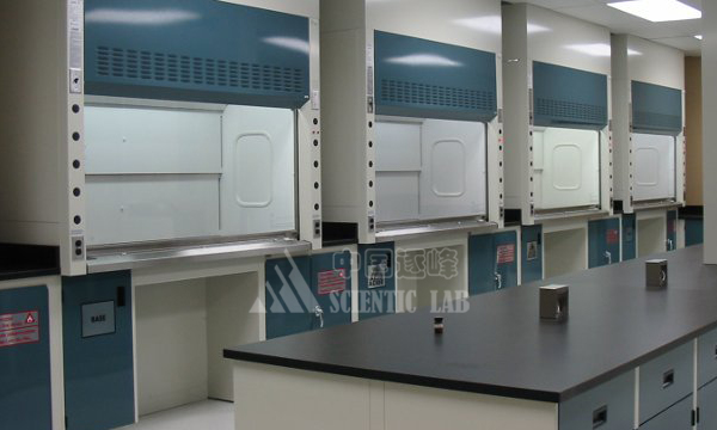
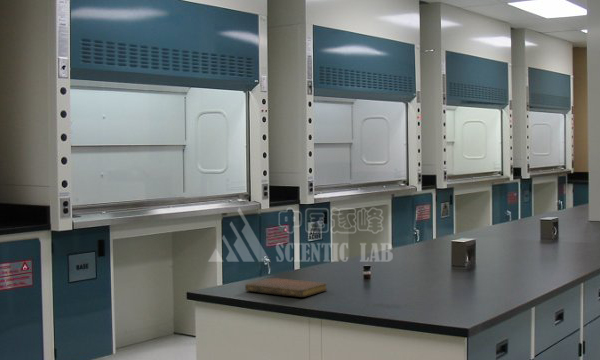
+ notebook (286, 287)
